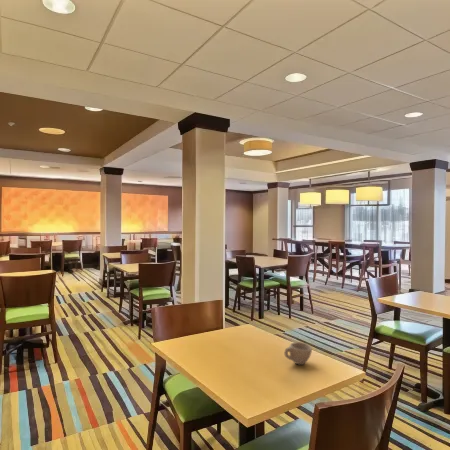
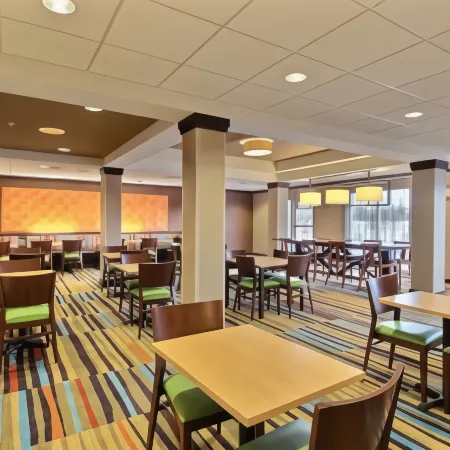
- cup (297, 354)
